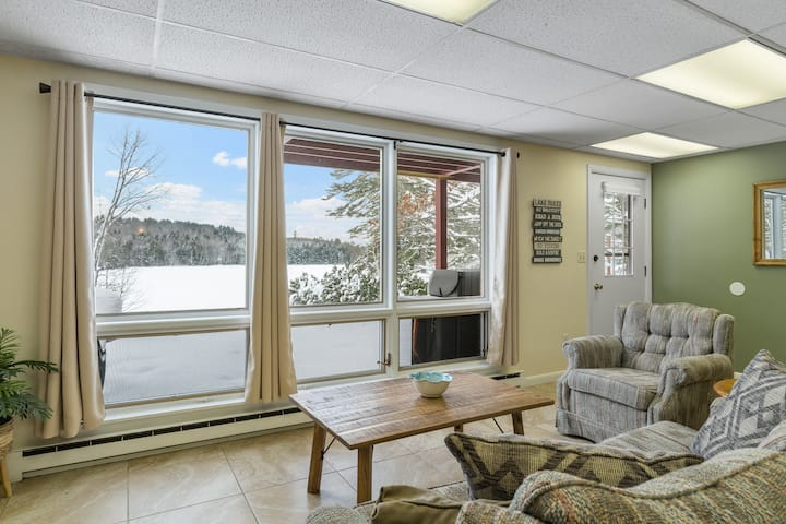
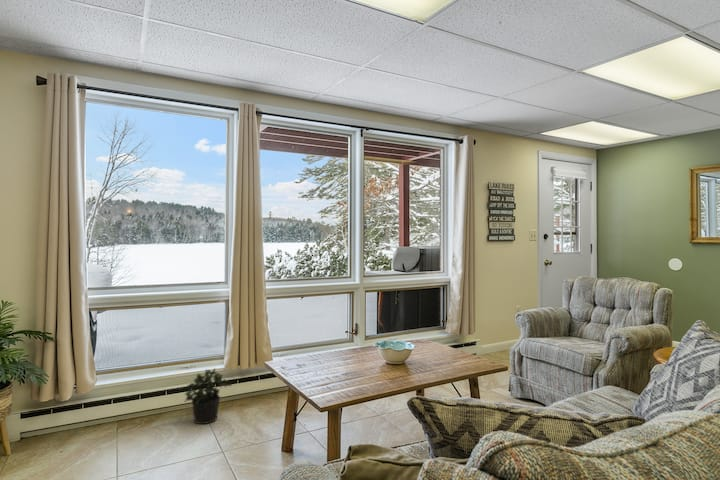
+ potted plant (208, 394)
